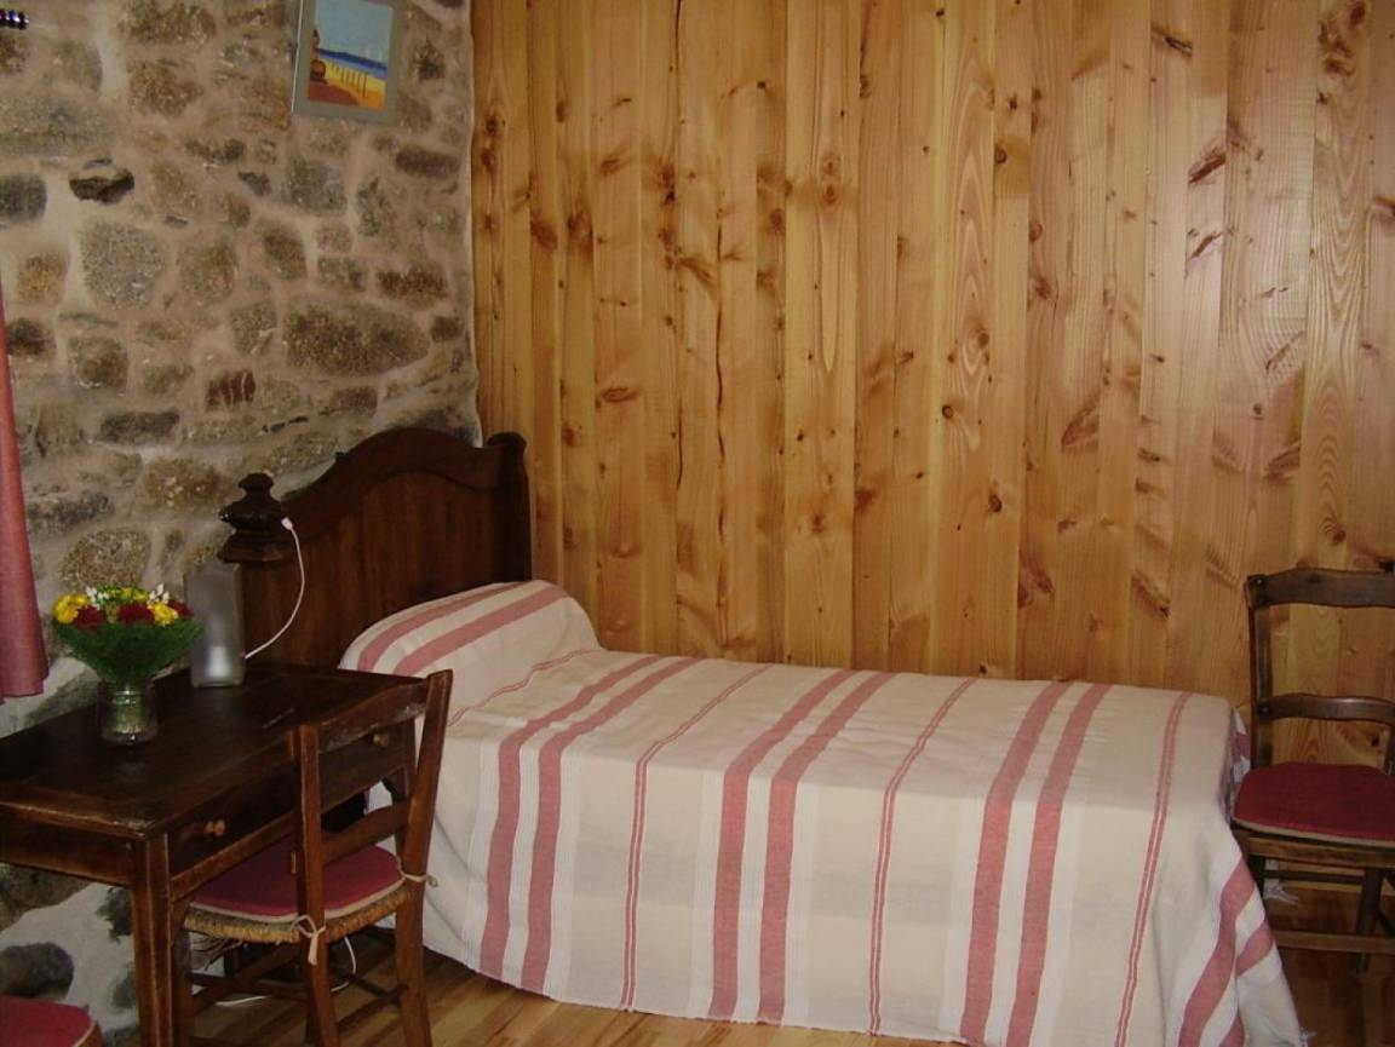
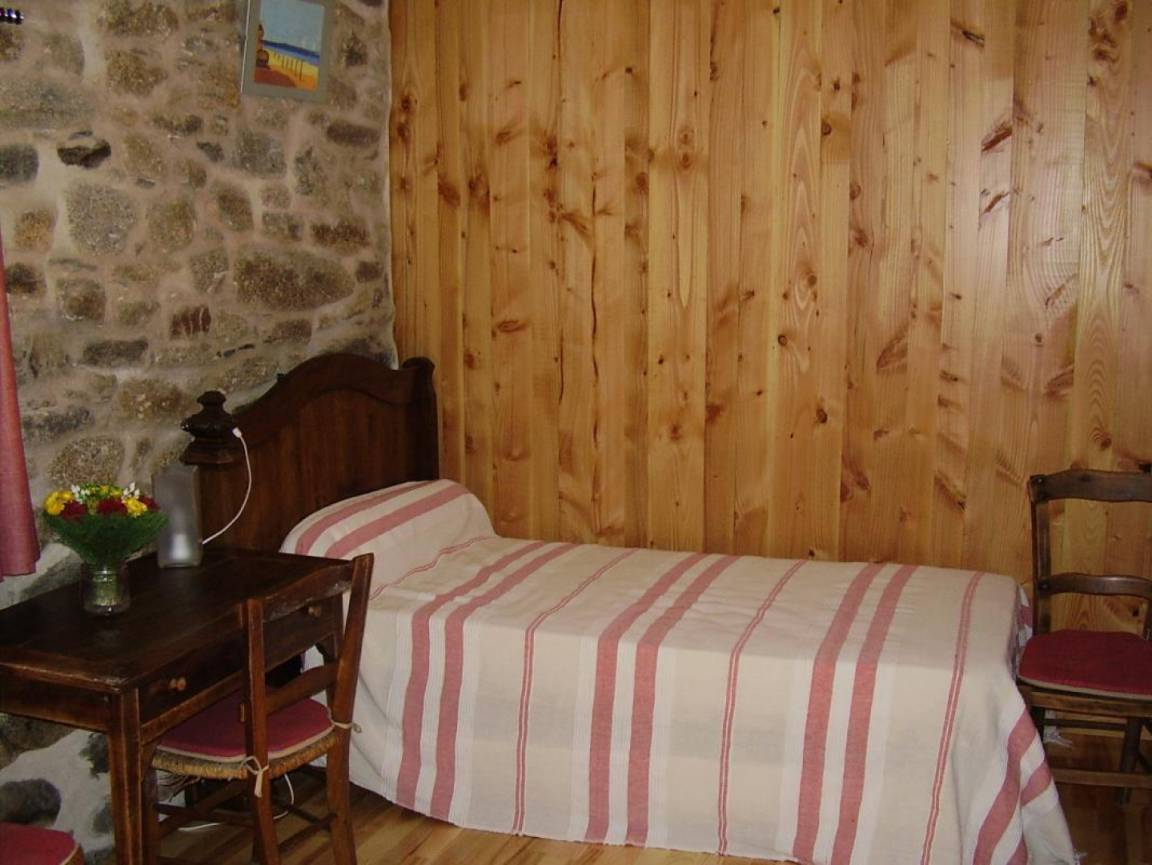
- pen (279, 718)
